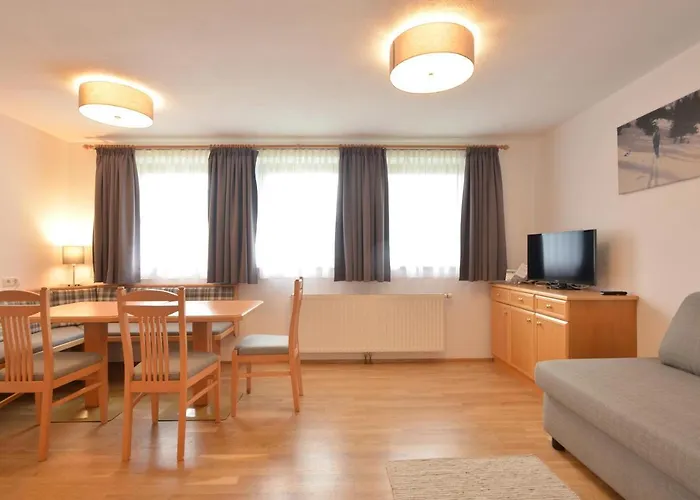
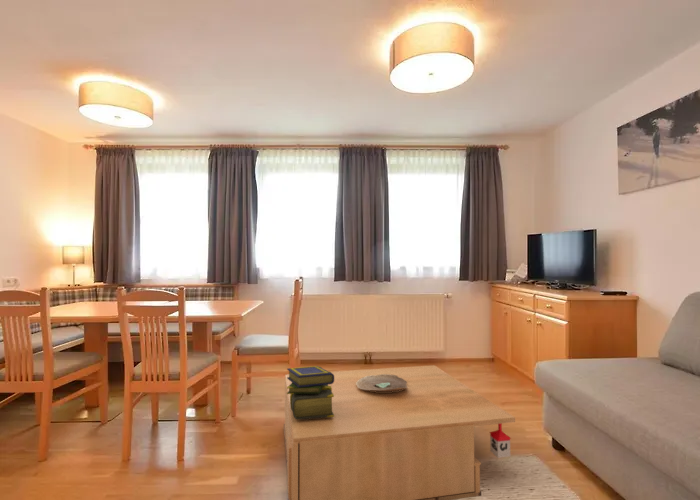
+ stack of books (309, 388)
+ decorative bowl (382, 381)
+ coffee table (381, 423)
